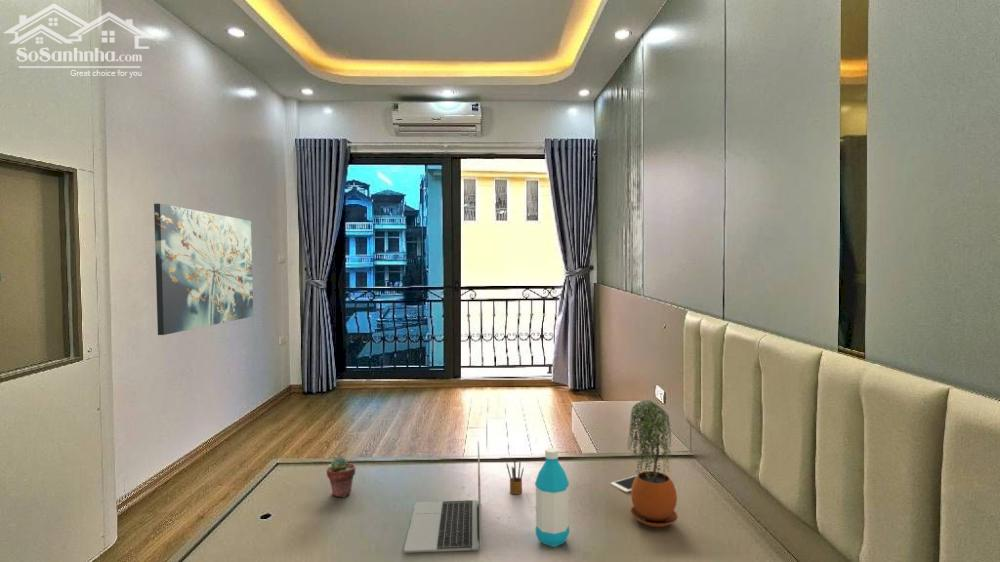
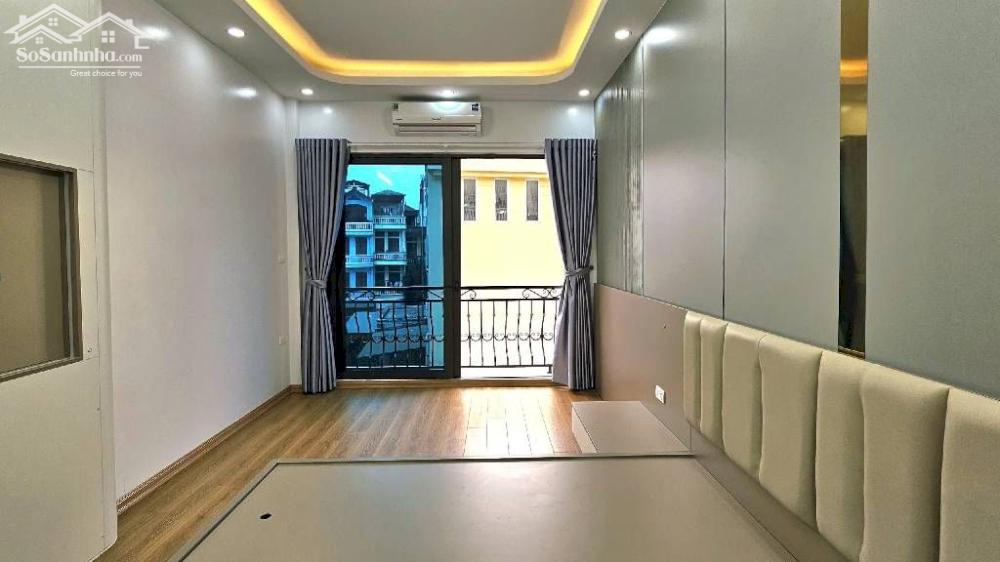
- laptop (444, 501)
- pencil box (515, 476)
- water bottle (552, 495)
- potted plant (648, 461)
- potted succulent (341, 475)
- cell phone (633, 481)
- wall art (211, 269)
